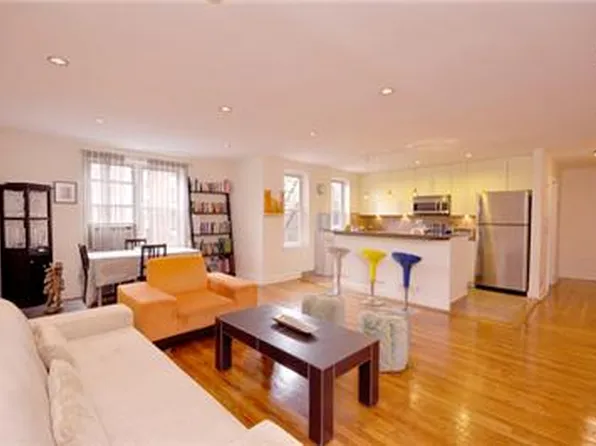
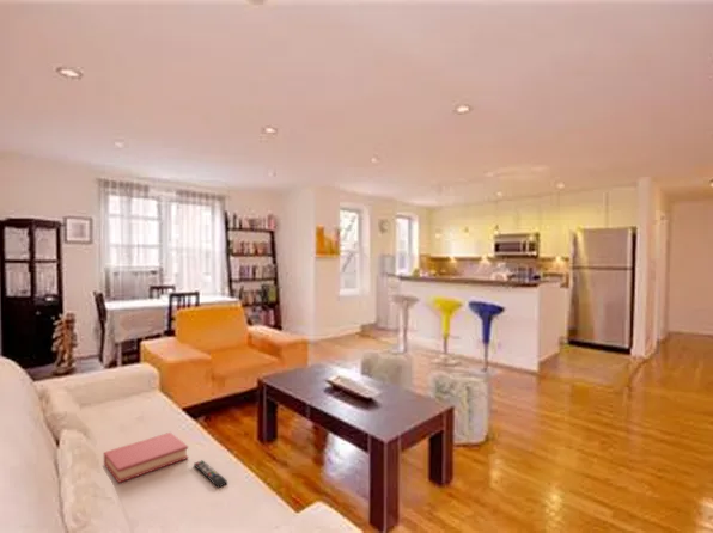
+ hardback book (146, 454)
+ remote control (209, 473)
